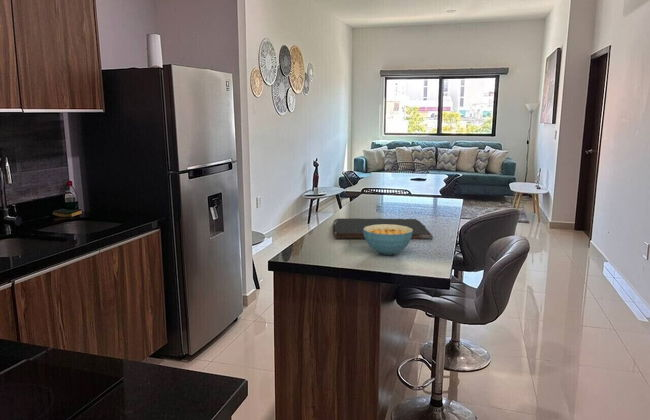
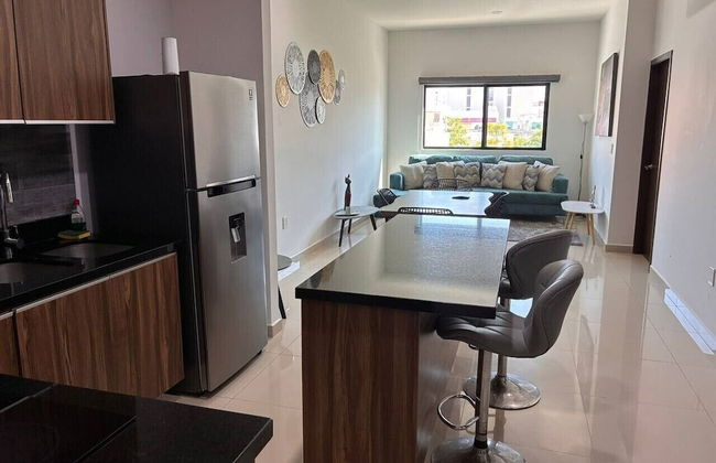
- cereal bowl (387, 241)
- cutting board (379, 224)
